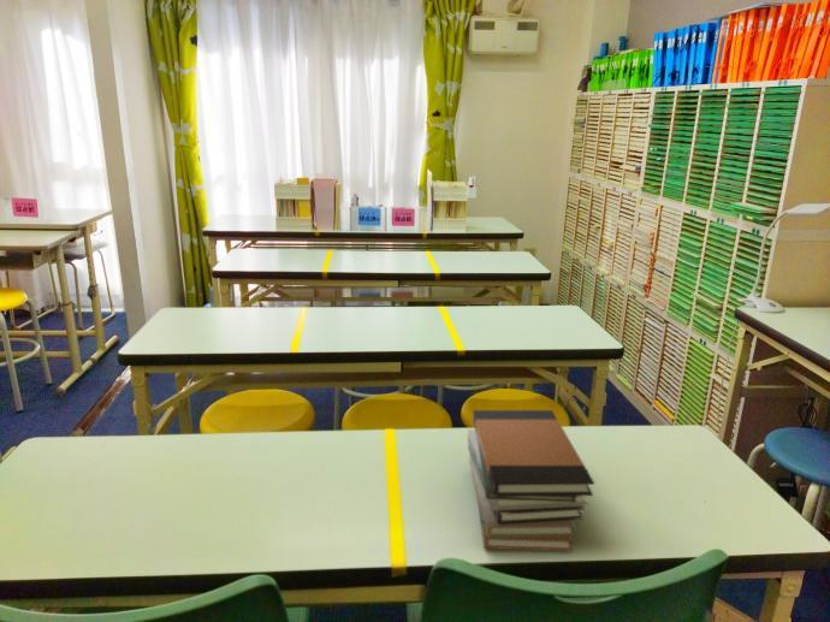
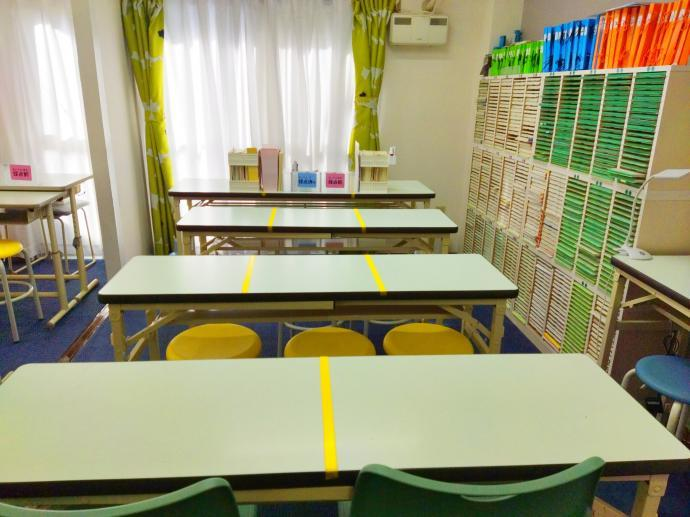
- book stack (521, 473)
